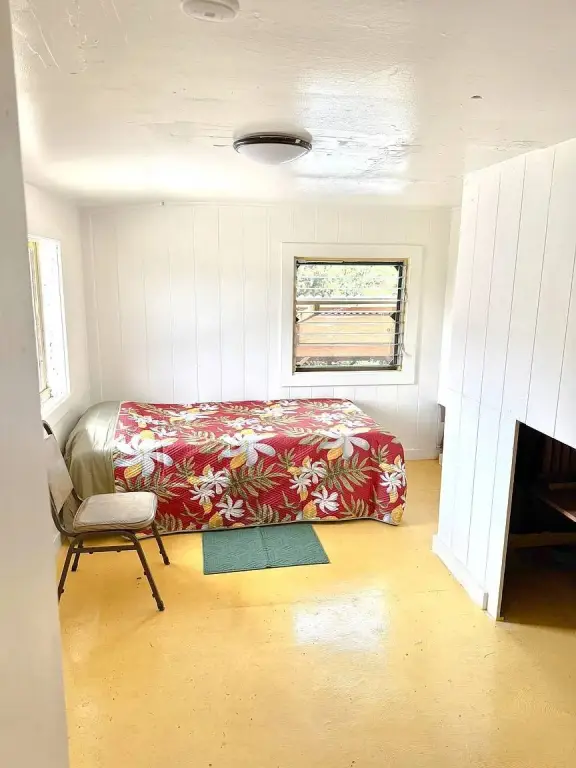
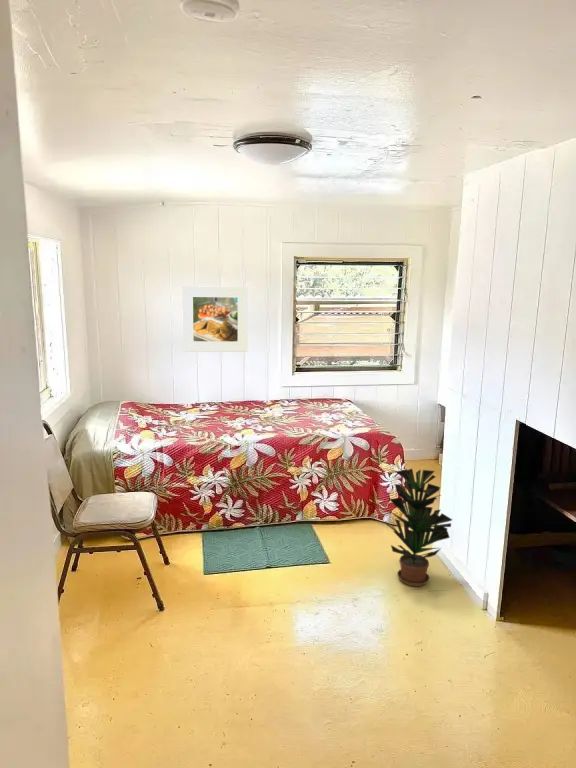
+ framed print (215, 319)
+ potted plant (422, 526)
